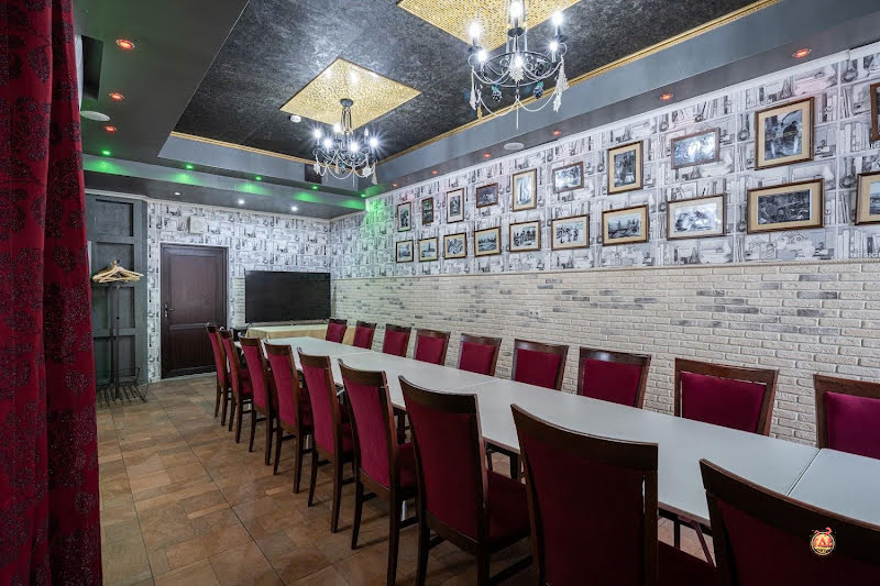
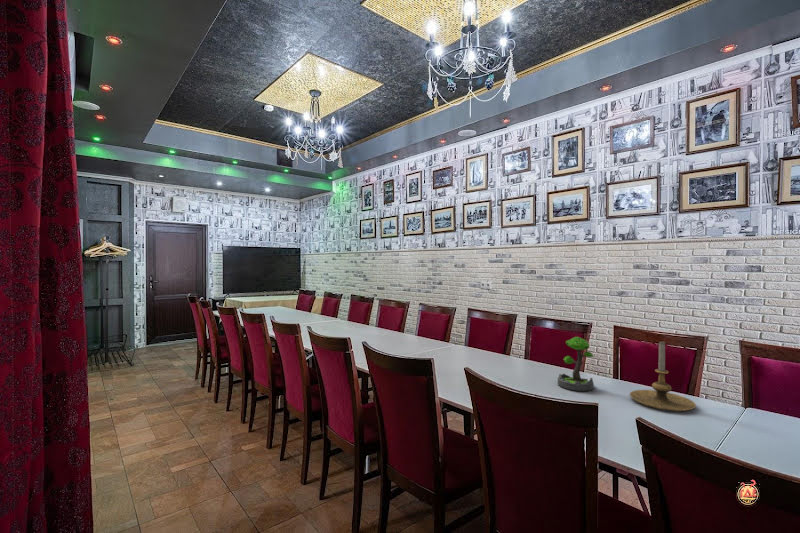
+ plant (575, 361)
+ candle holder (661, 372)
